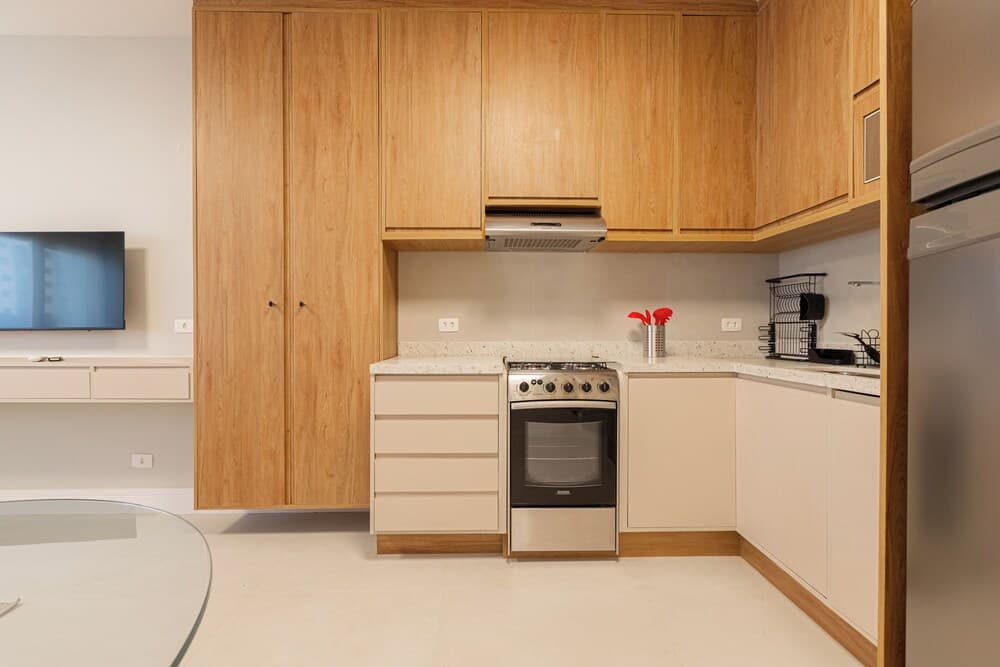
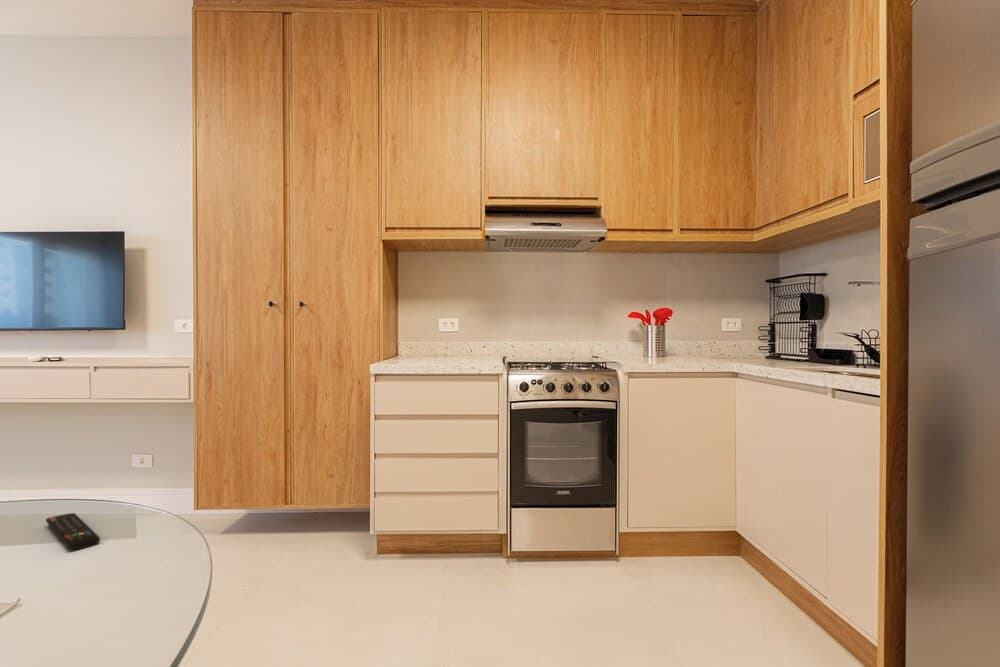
+ remote control (71, 530)
